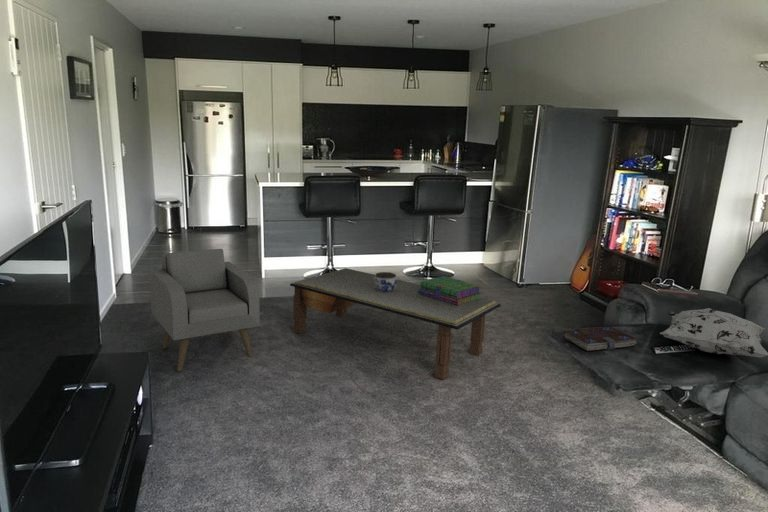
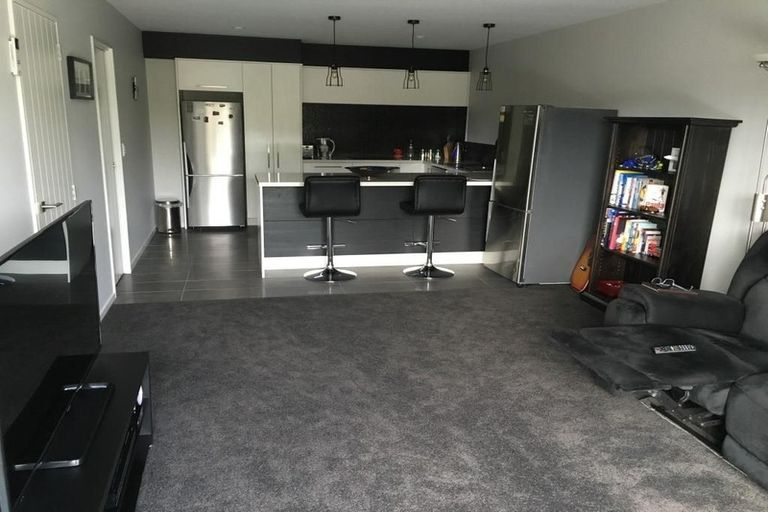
- decorative pillow (713, 331)
- armchair (204, 304)
- stack of books (450, 289)
- book (600, 337)
- jar (385, 281)
- coffee table (392, 312)
